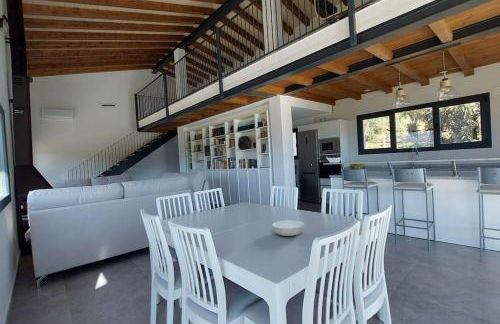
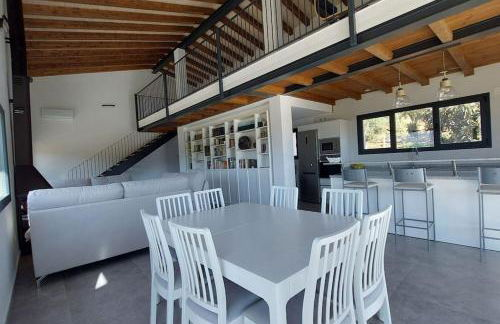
- serving bowl (288, 229)
